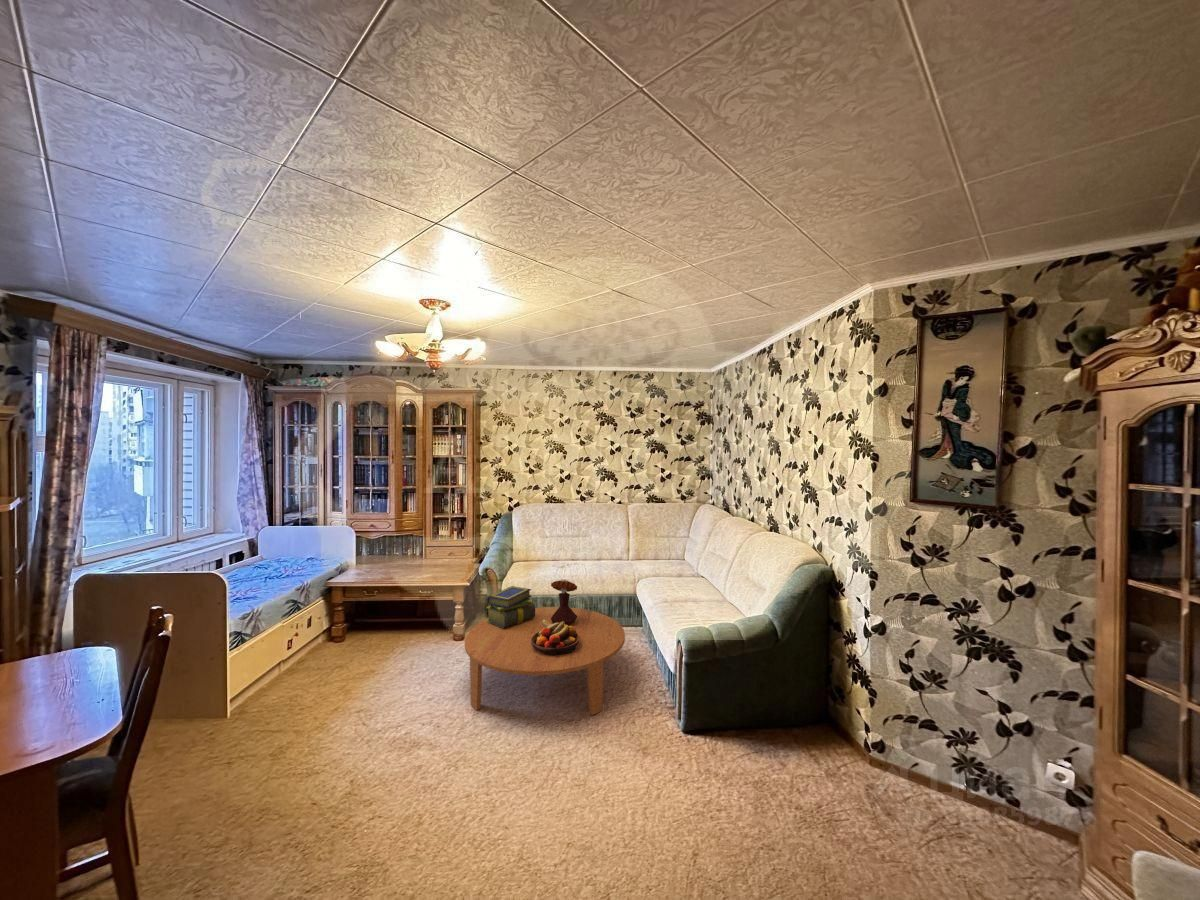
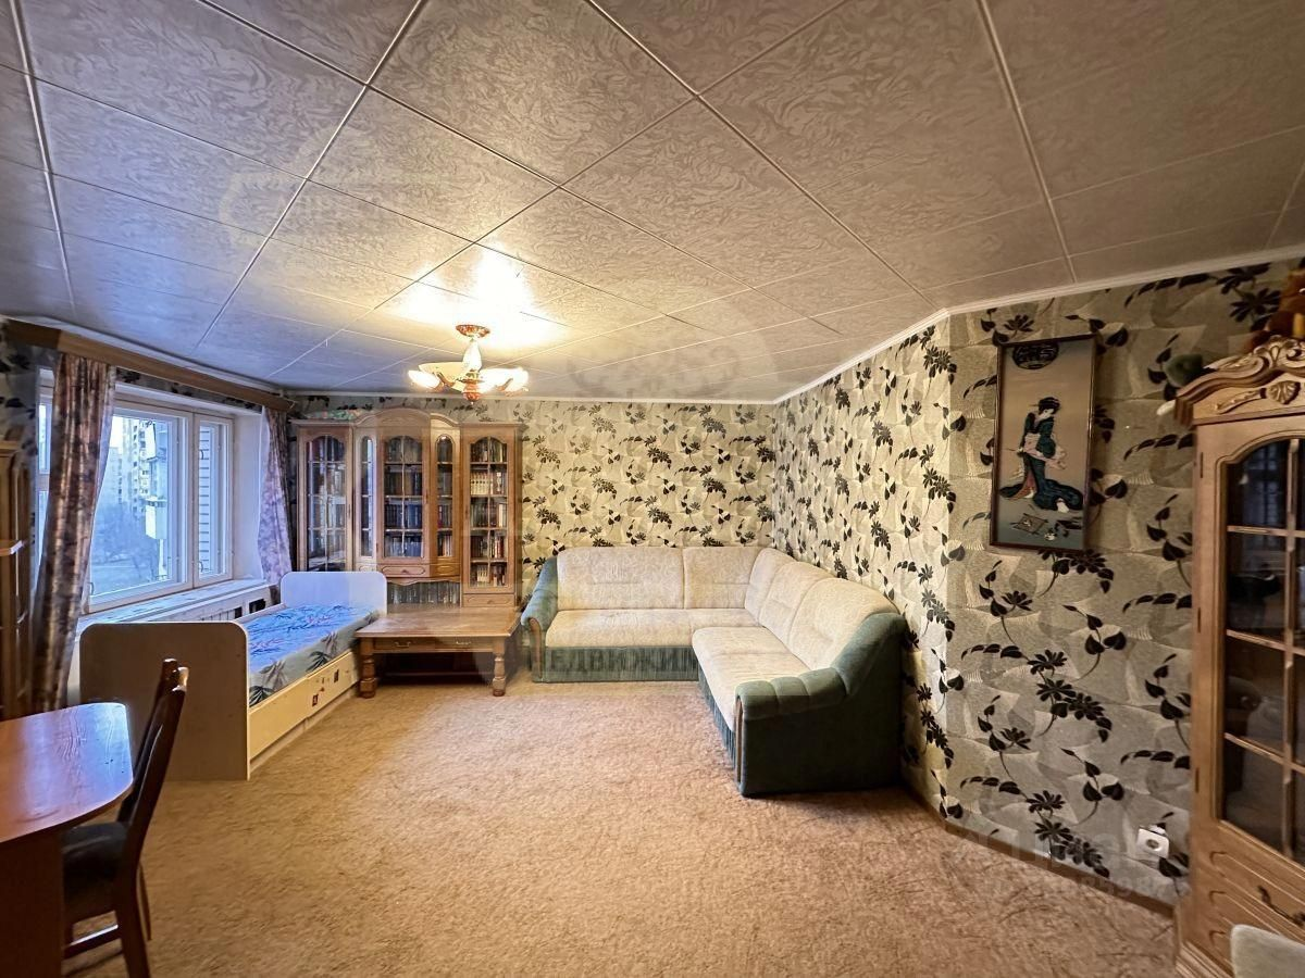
- fruit bowl (554, 635)
- coffee table (546, 656)
- stack of books (510, 606)
- mushroom (564, 600)
